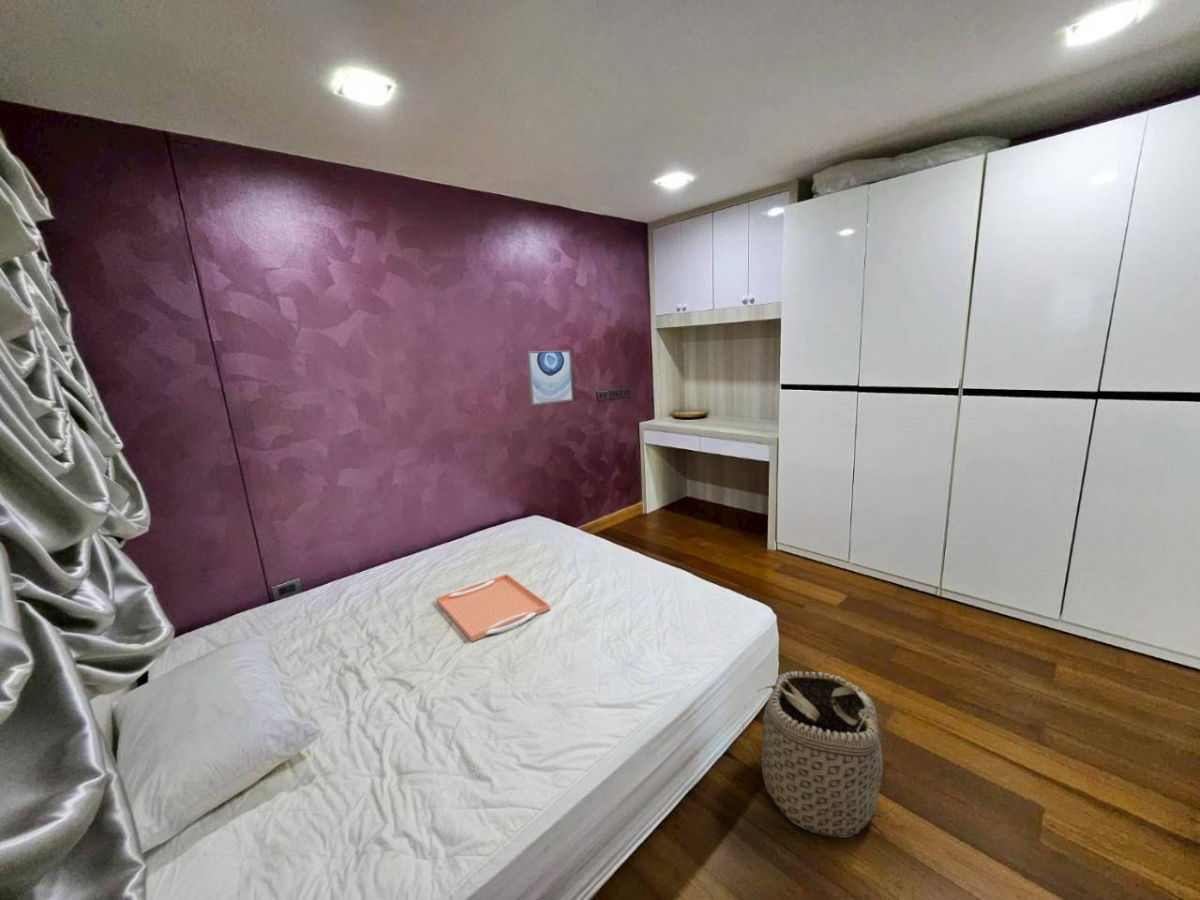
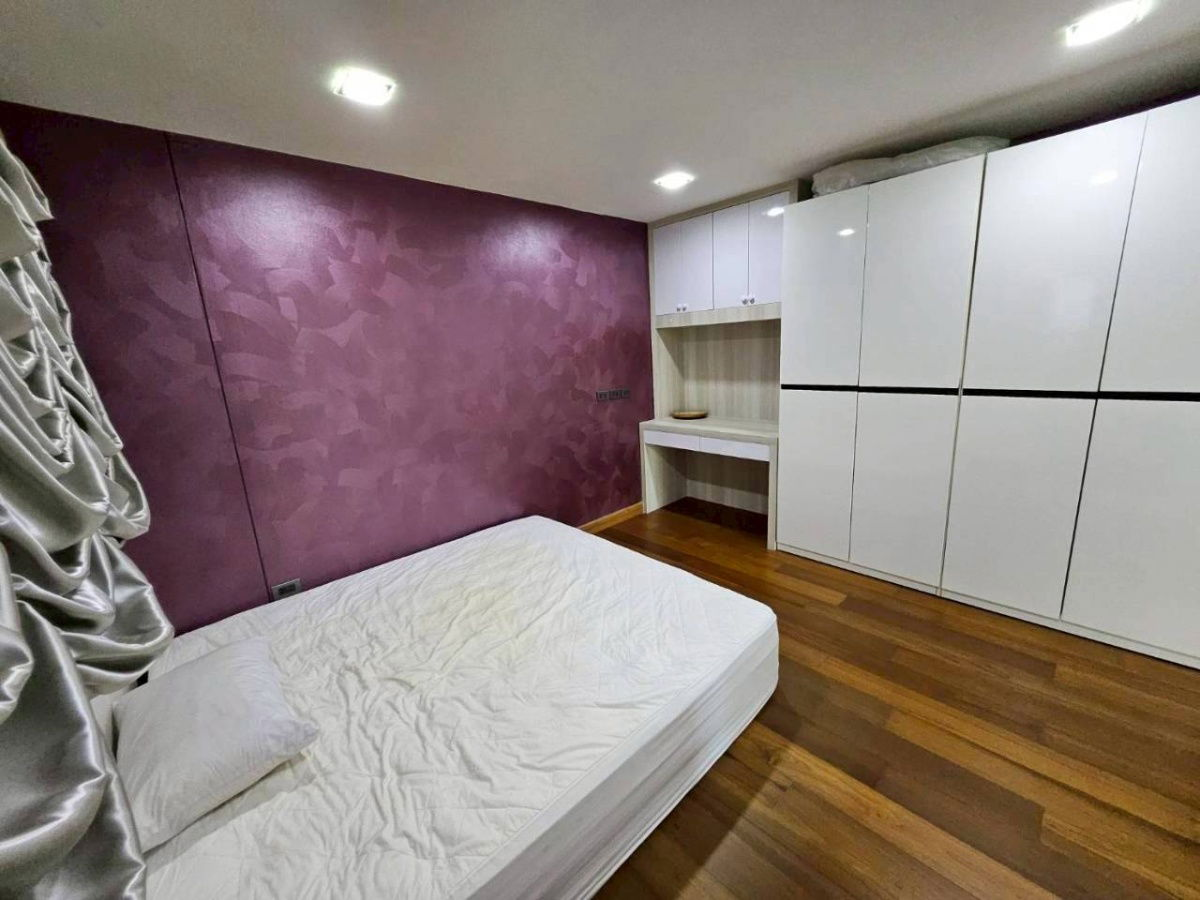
- basket (813, 737)
- wall art (550, 377)
- serving tray (491, 603)
